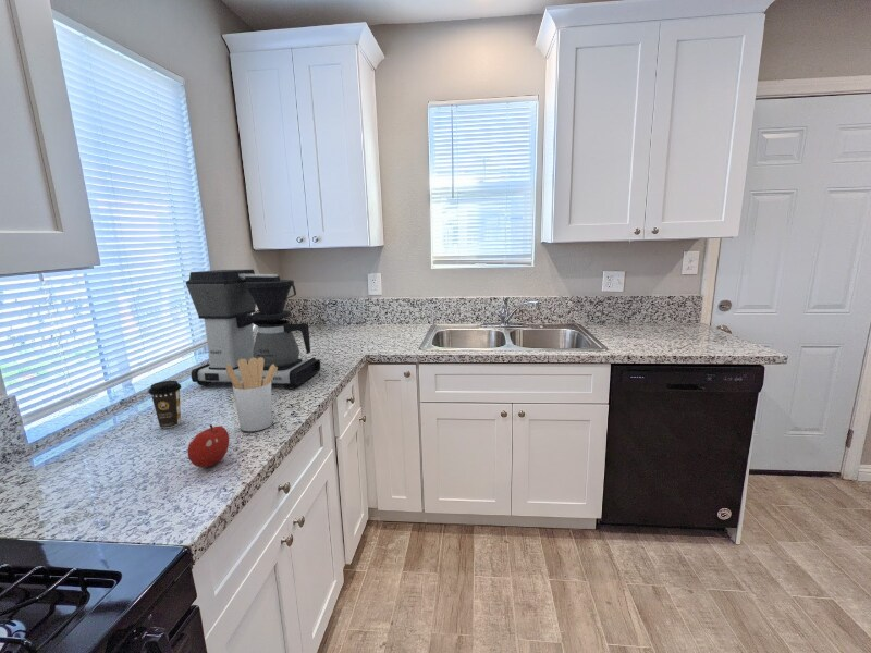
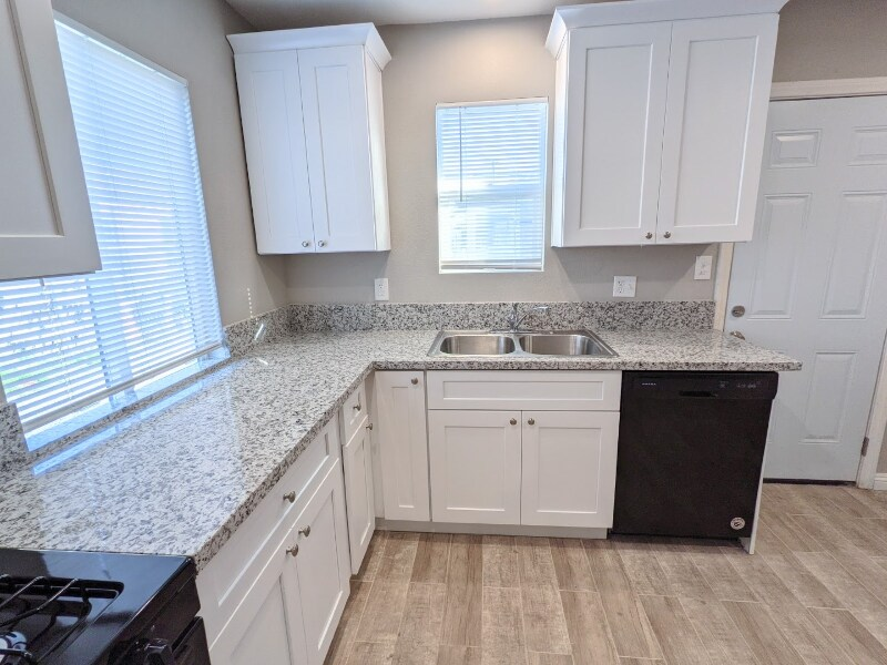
- coffee cup (167, 404)
- coffee maker (255, 324)
- fruit (209, 444)
- utensil holder (253, 391)
